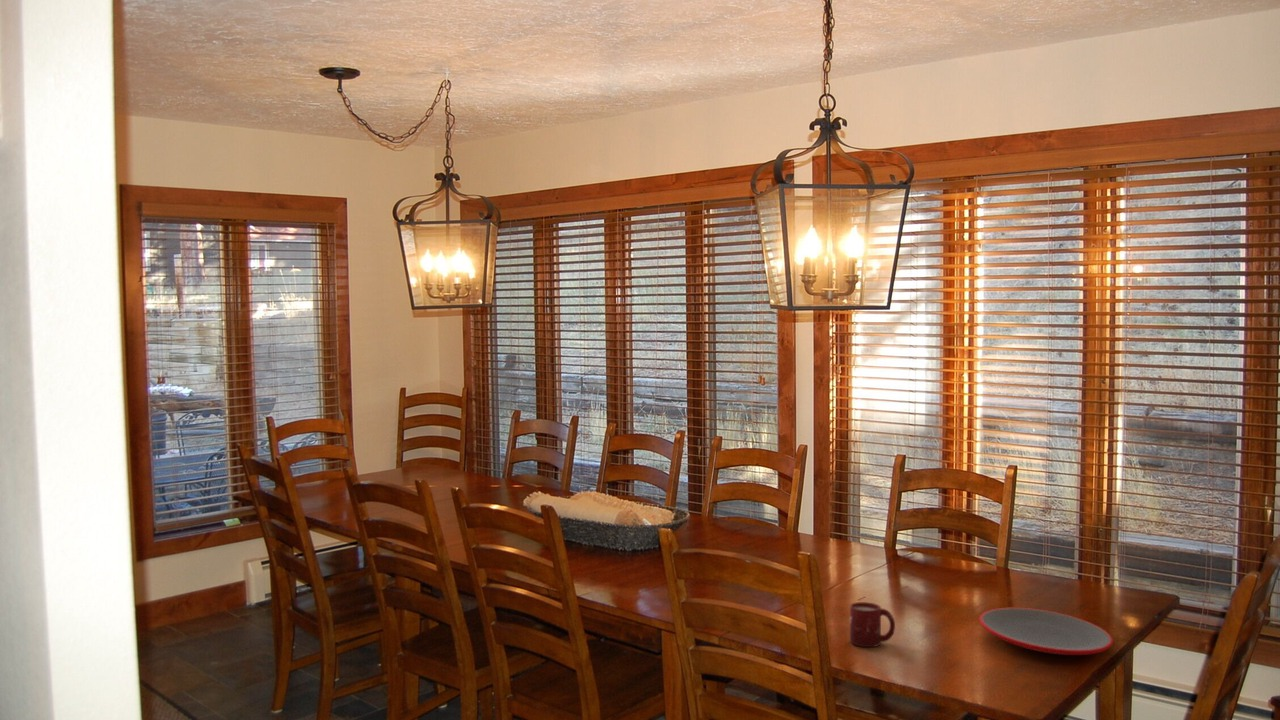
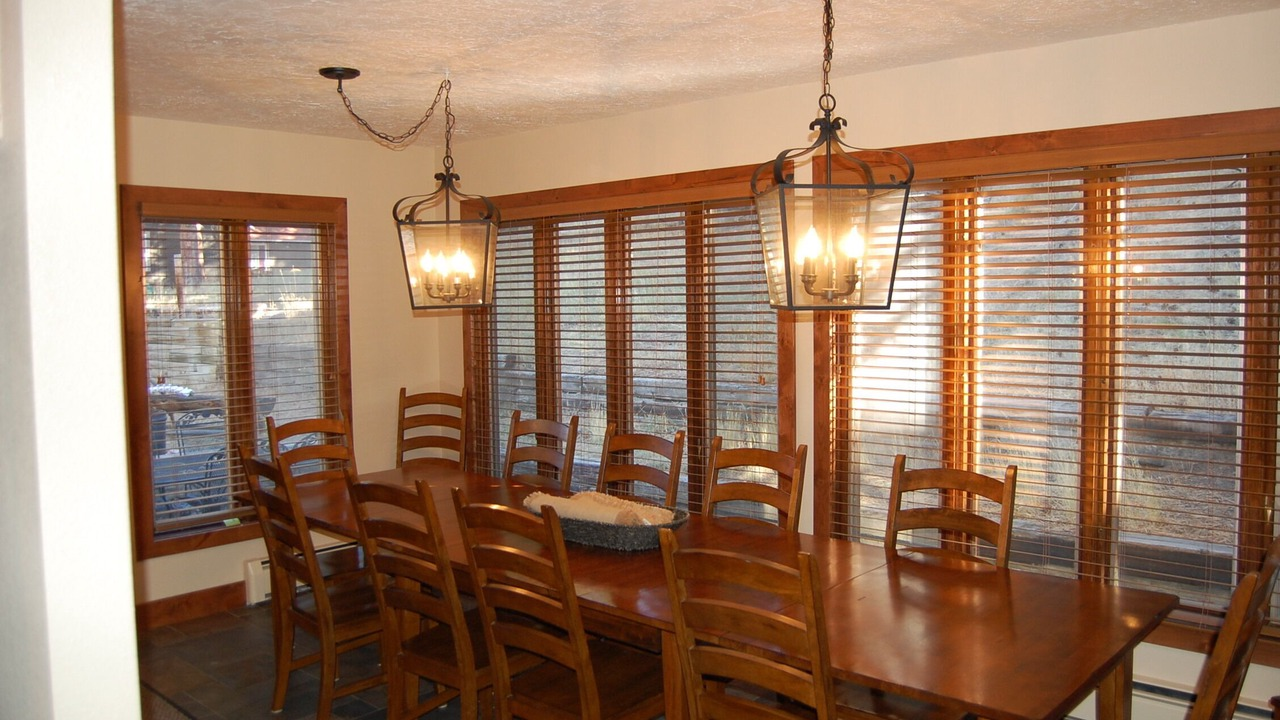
- cup (872, 624)
- plate (1044, 632)
